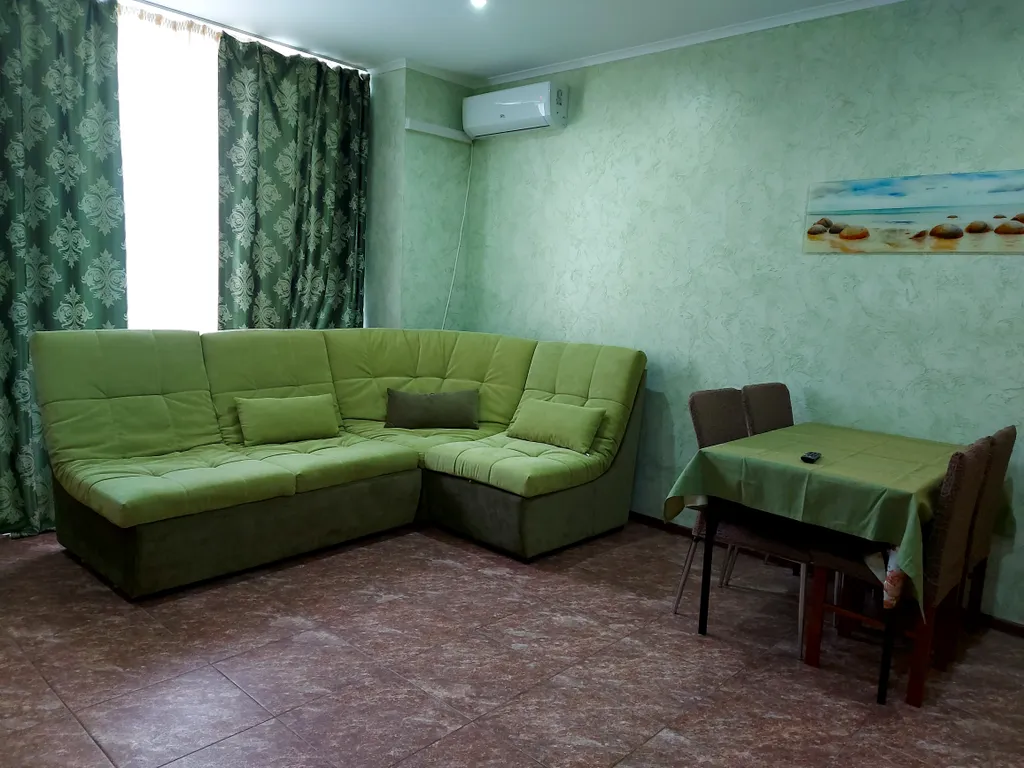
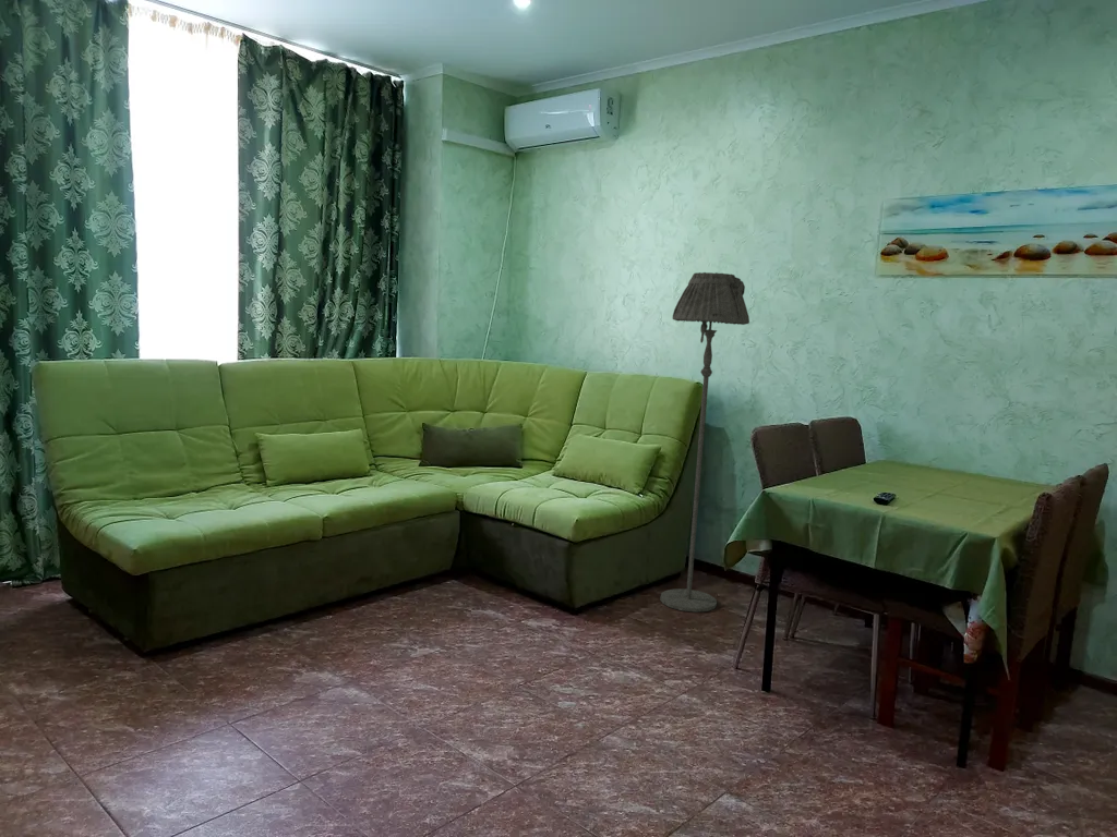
+ floor lamp (700, 441)
